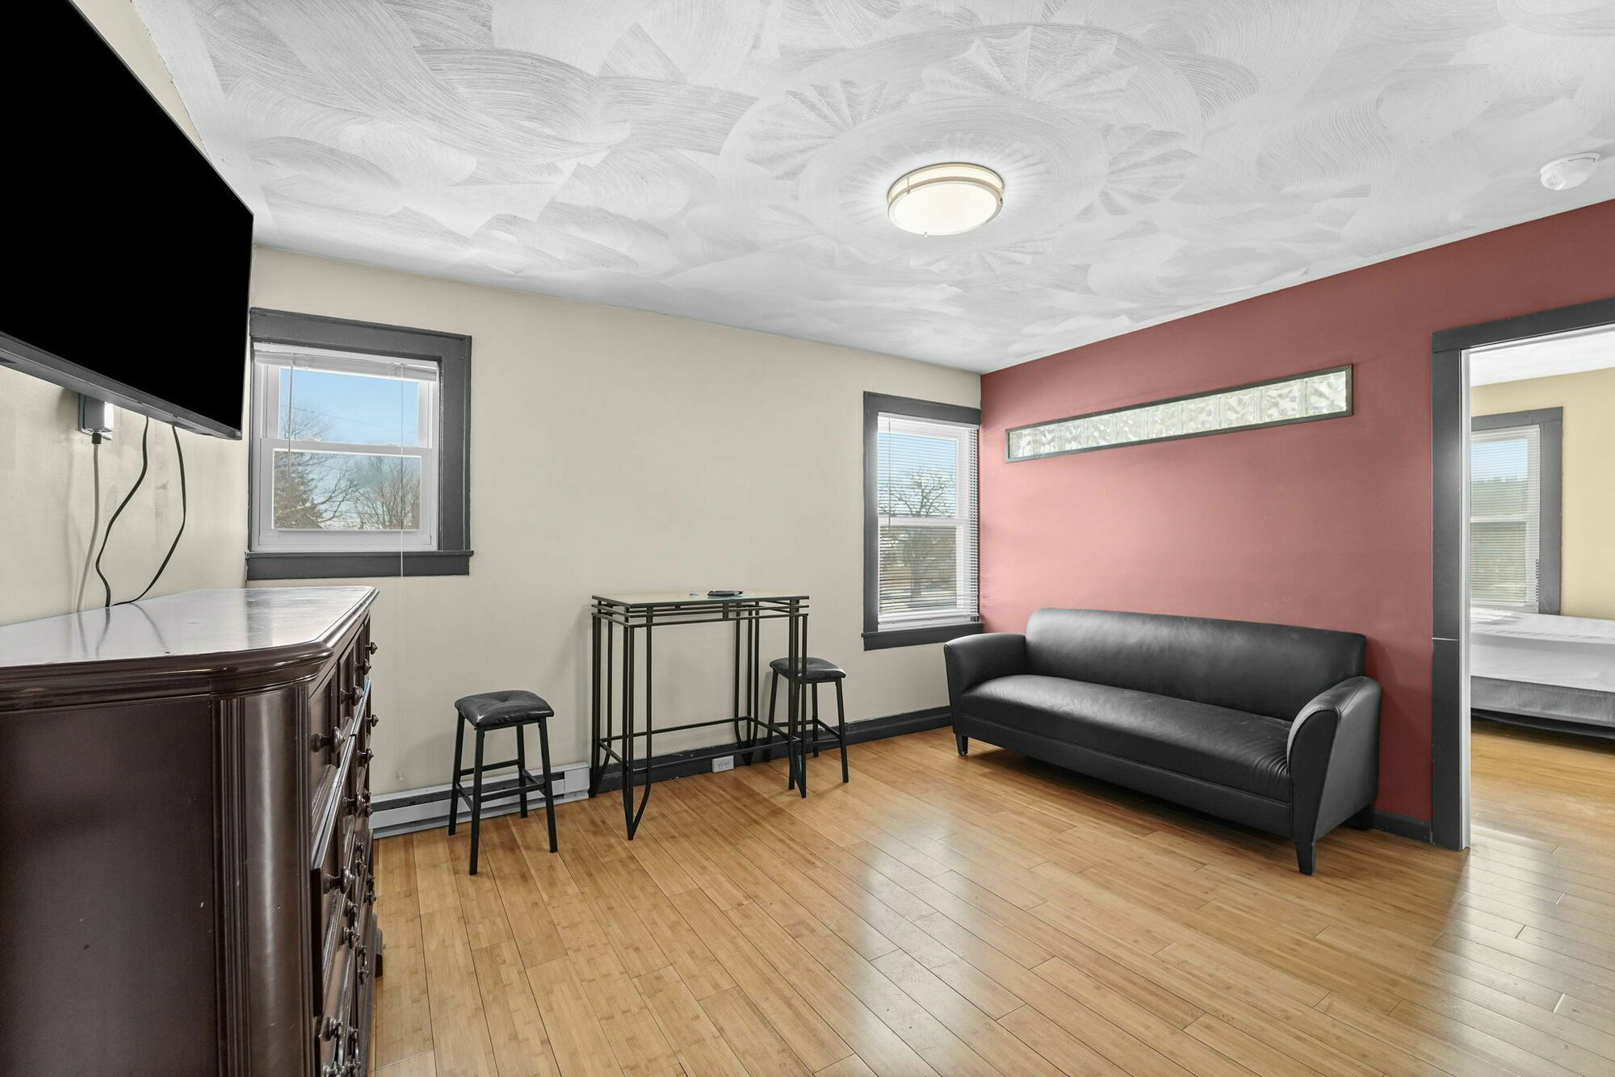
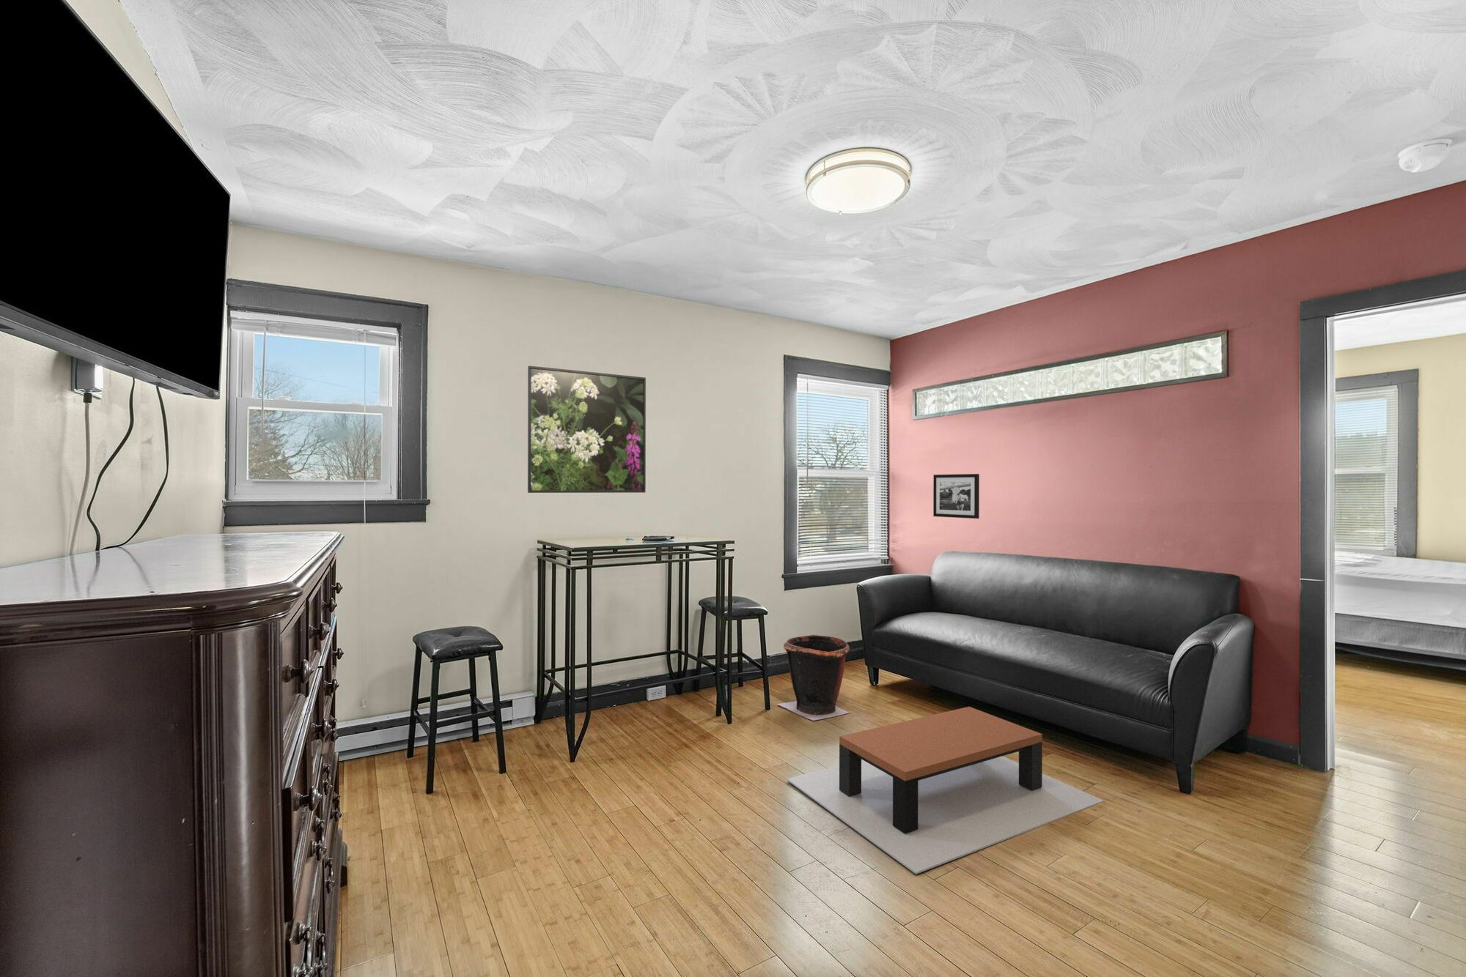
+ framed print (589, 432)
+ waste bin (817, 673)
+ coffee table (940, 762)
+ picture frame (956, 496)
